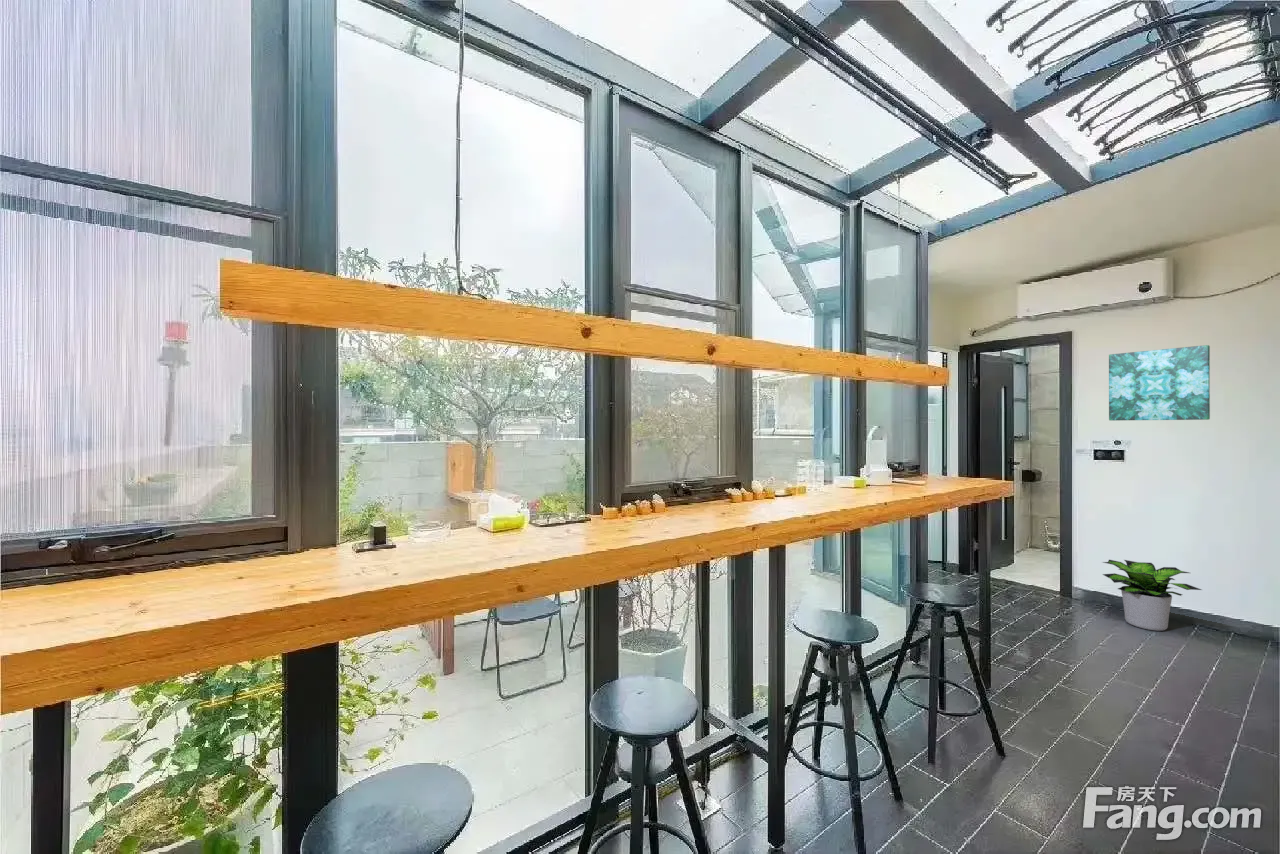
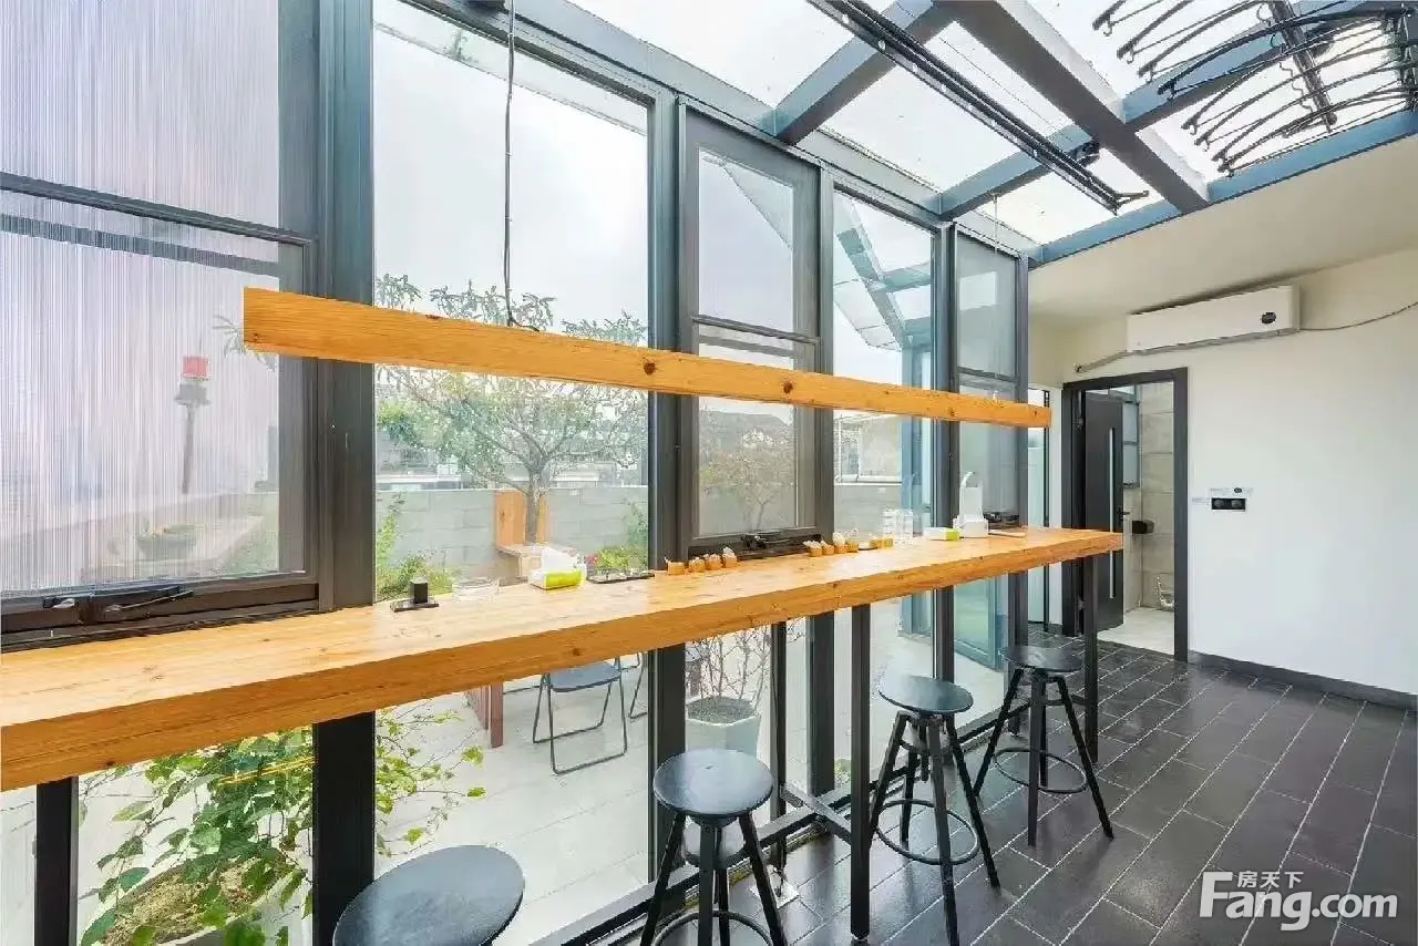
- potted plant (1151, 597)
- wall art (1156, 385)
